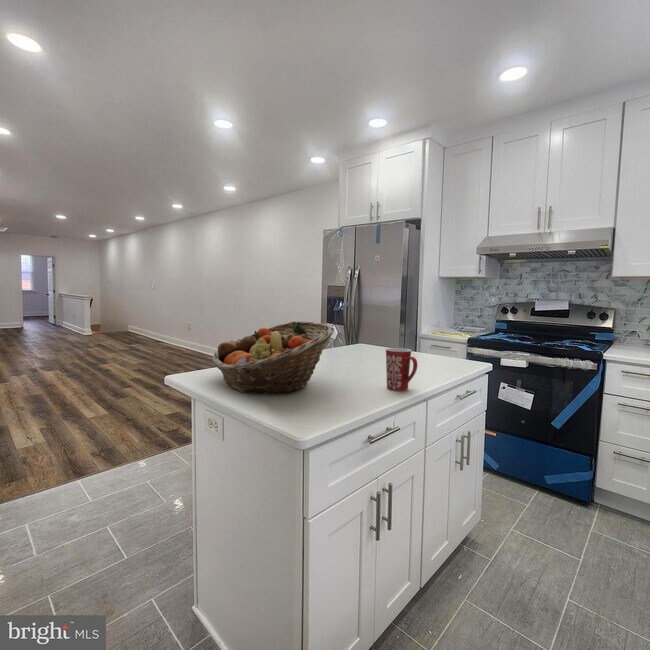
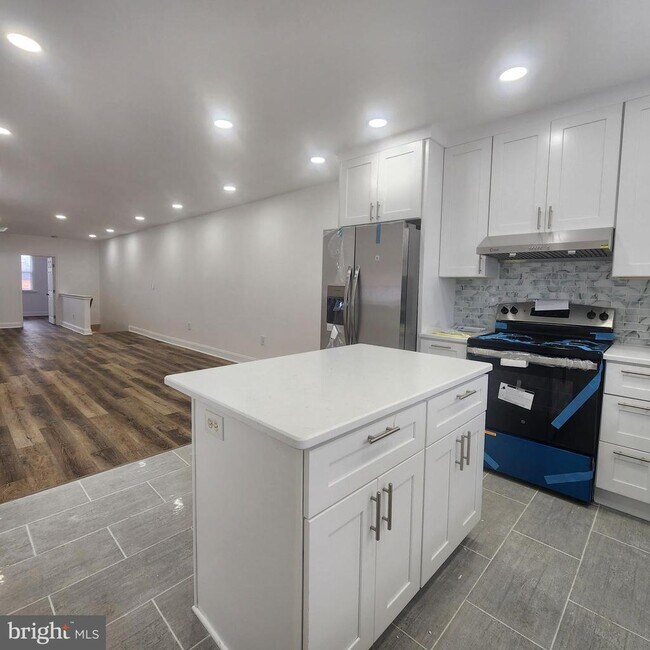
- mug (401, 369)
- fruit basket (273, 352)
